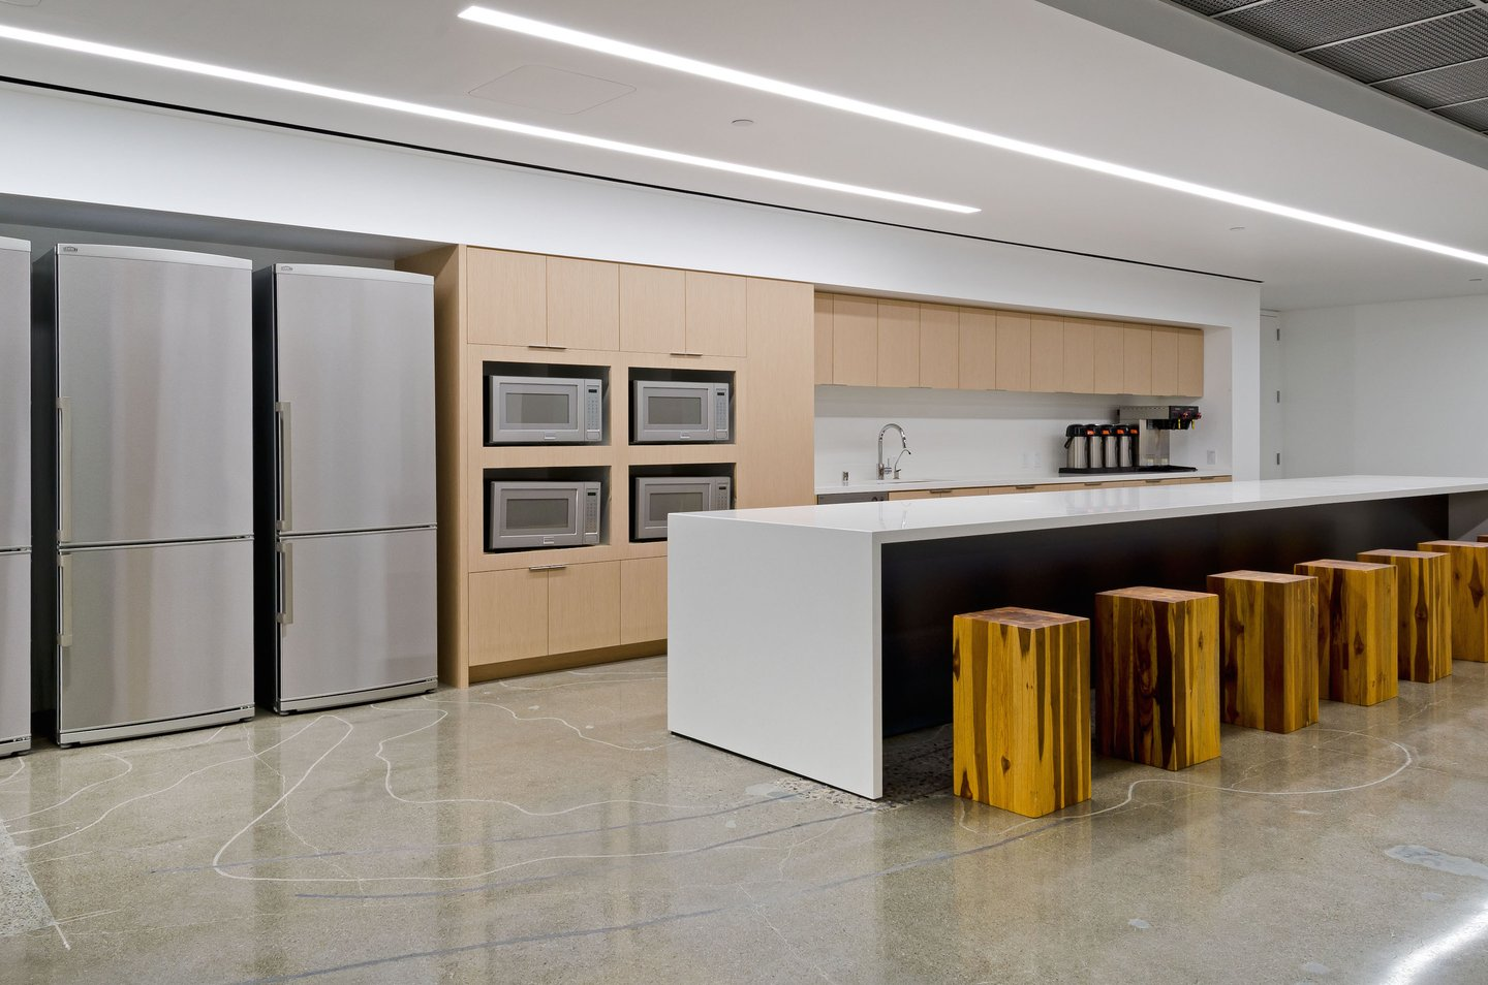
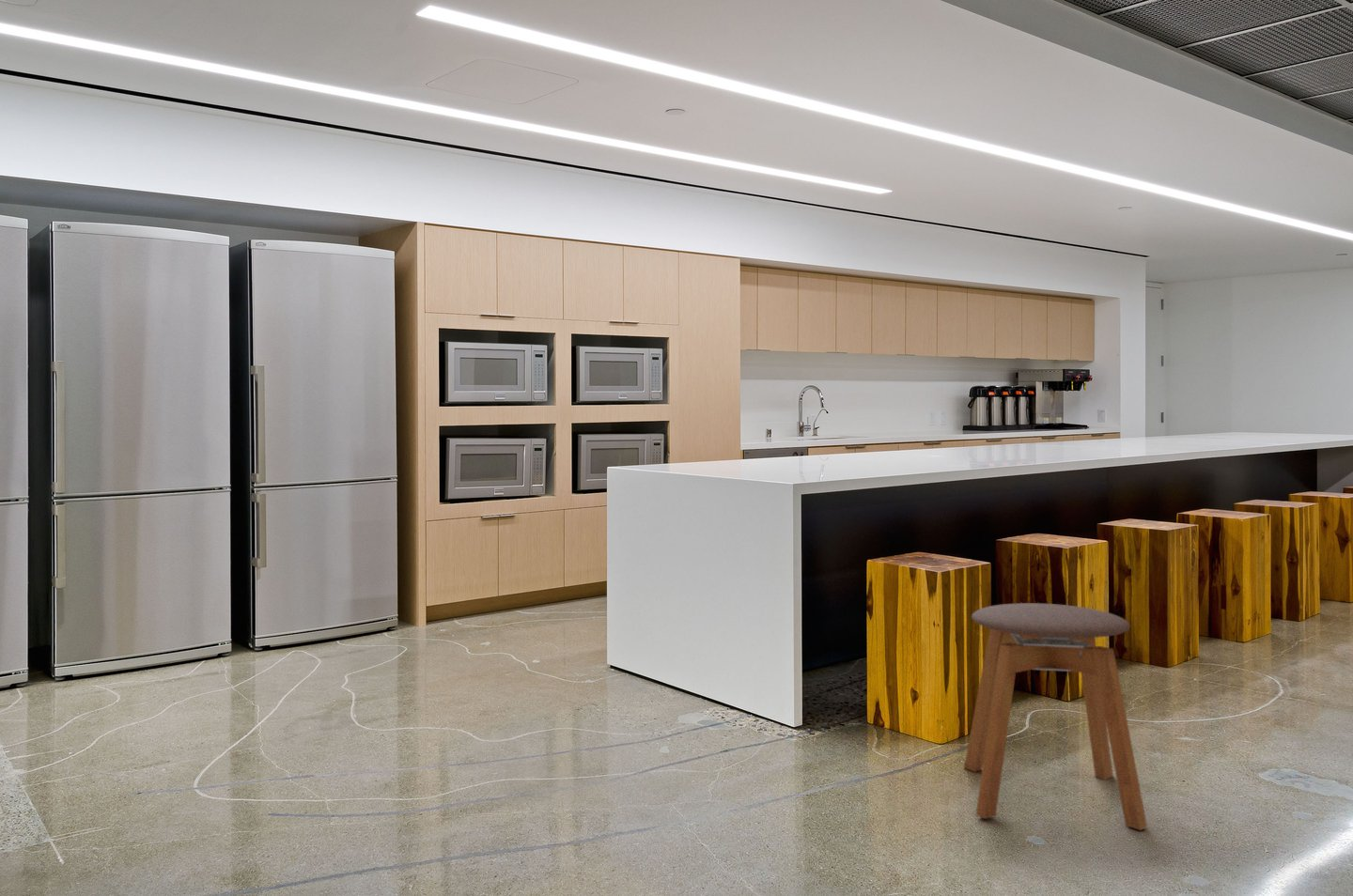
+ stool (1048, 670)
